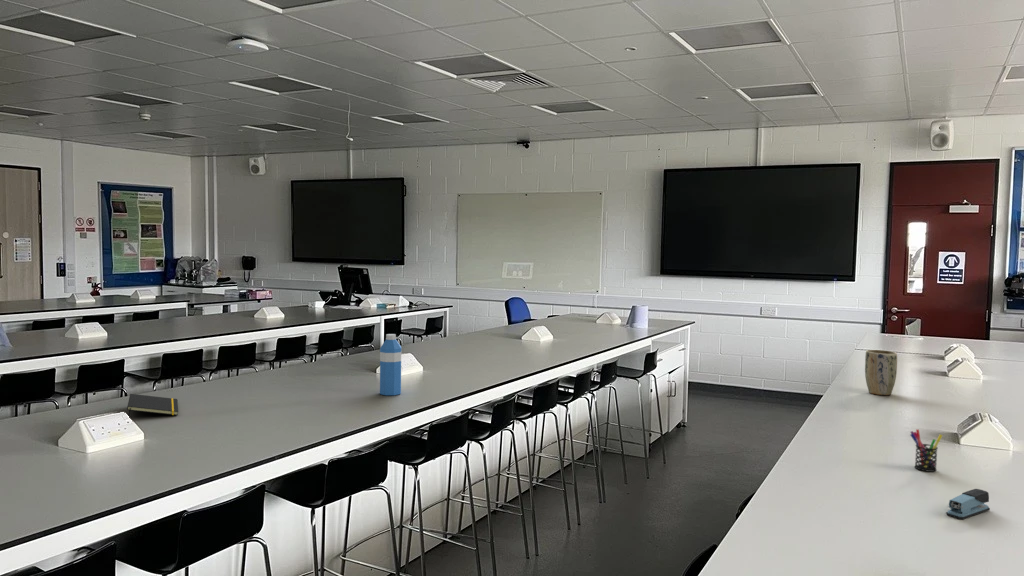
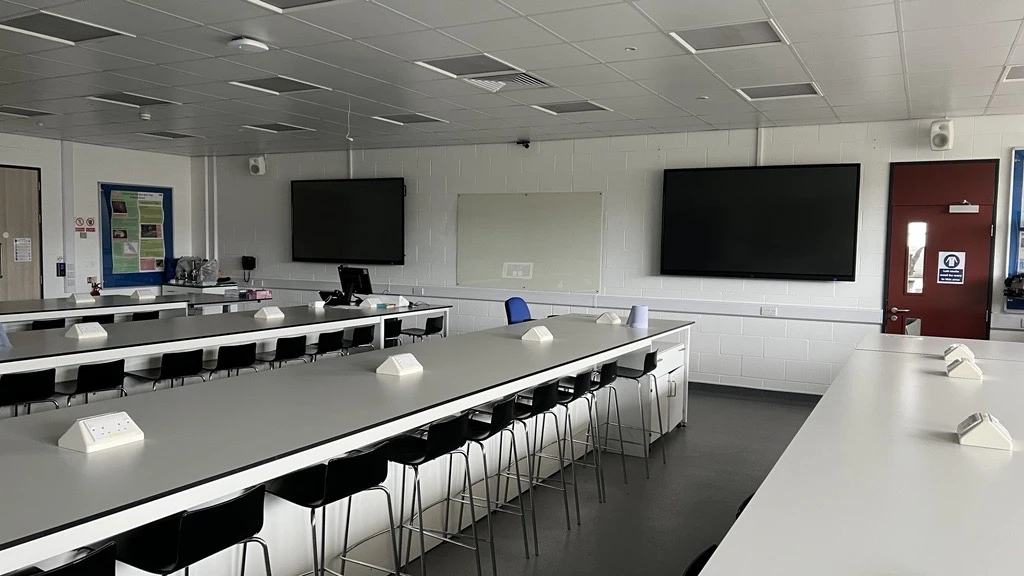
- notepad (153, 404)
- stapler (969, 502)
- water bottle (390, 363)
- pen holder (926, 449)
- plant pot (880, 372)
